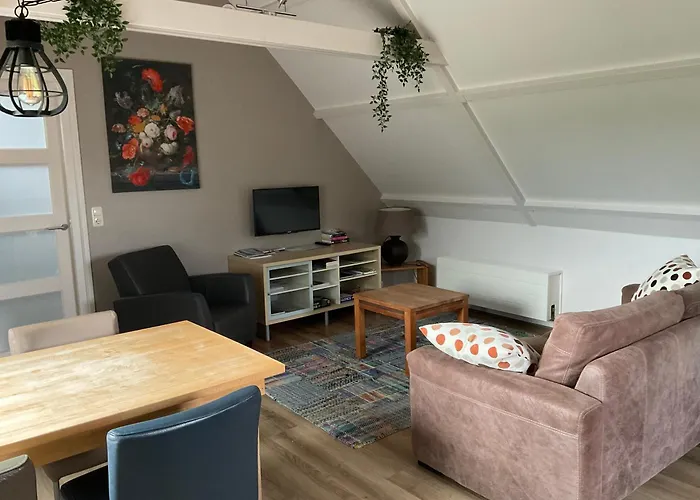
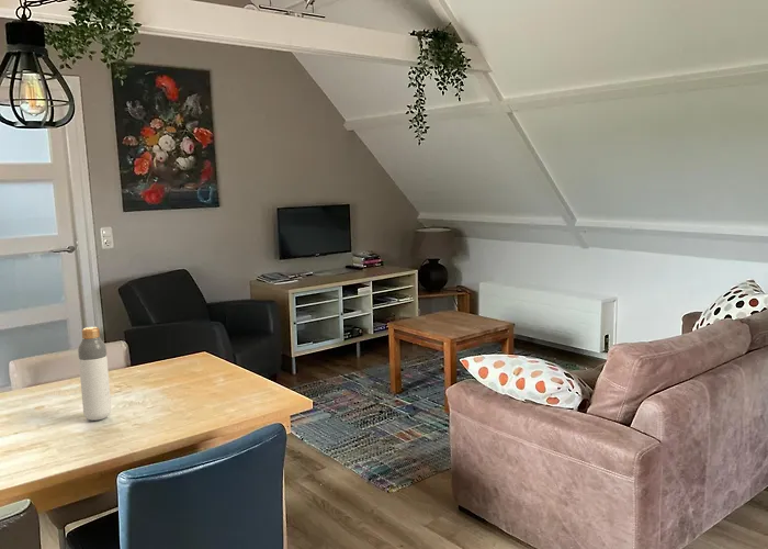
+ bottle (93, 372)
